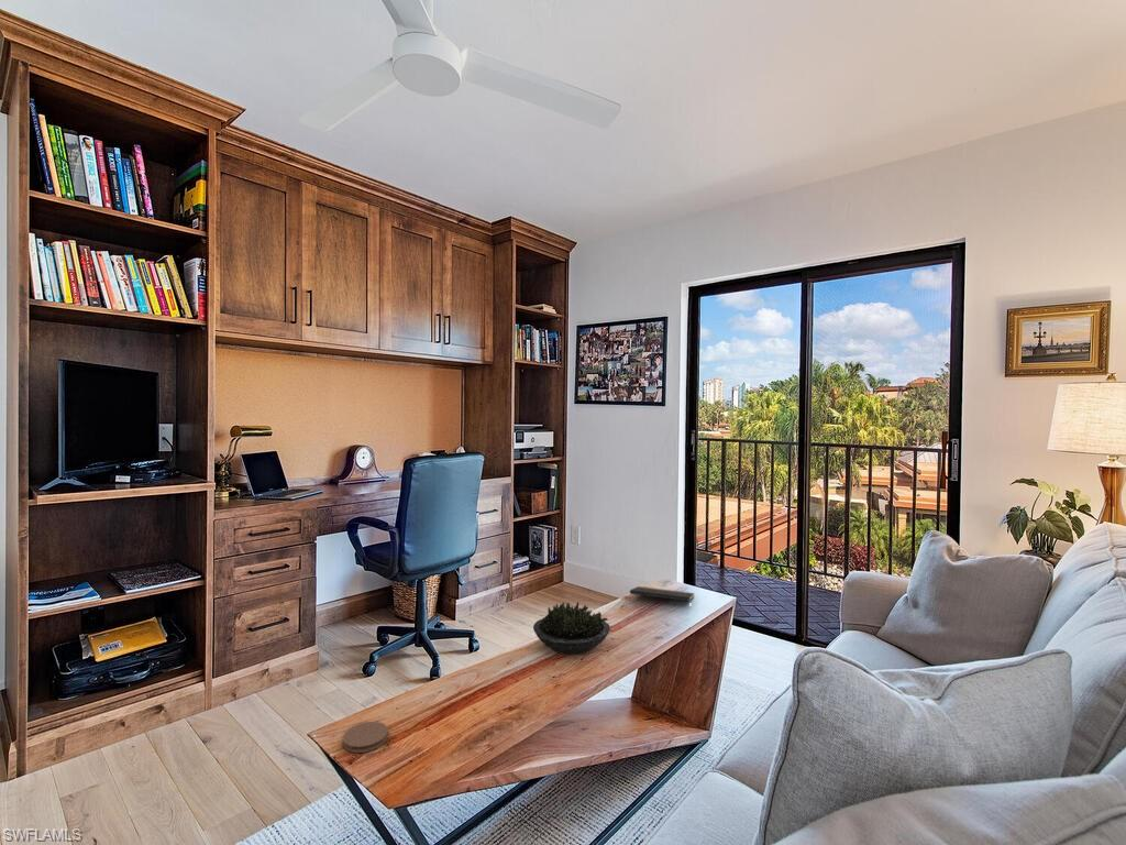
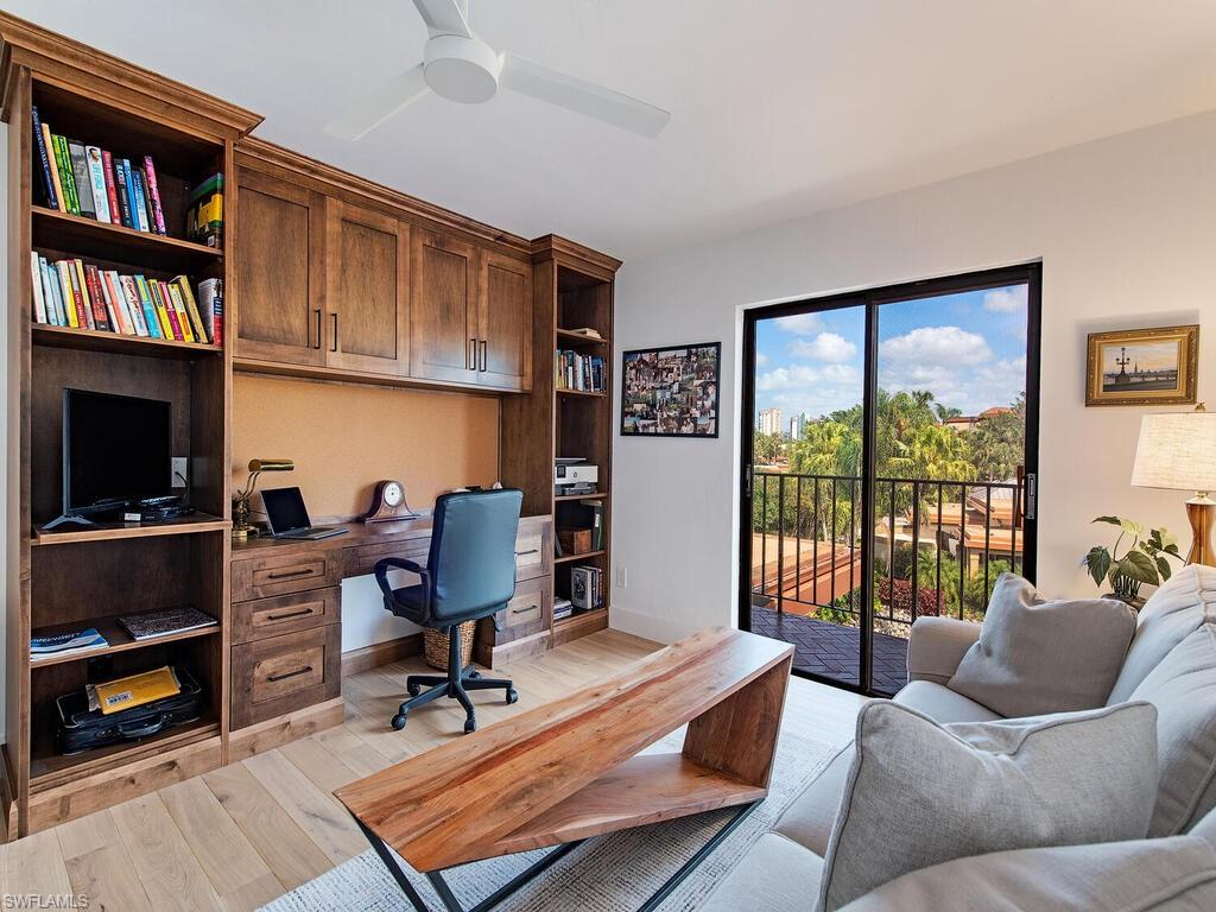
- succulent plant (571, 625)
- notepad (662, 593)
- coaster (365, 736)
